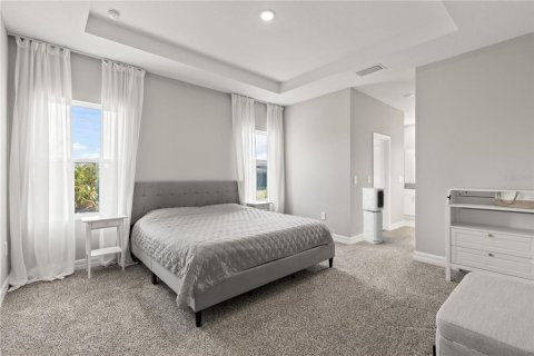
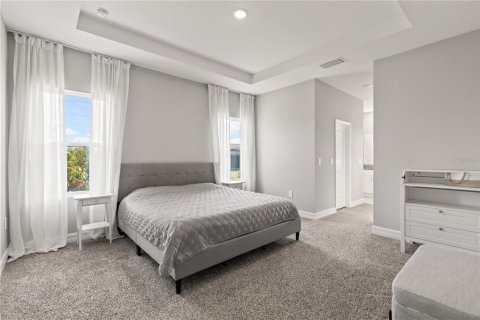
- air purifier (370, 215)
